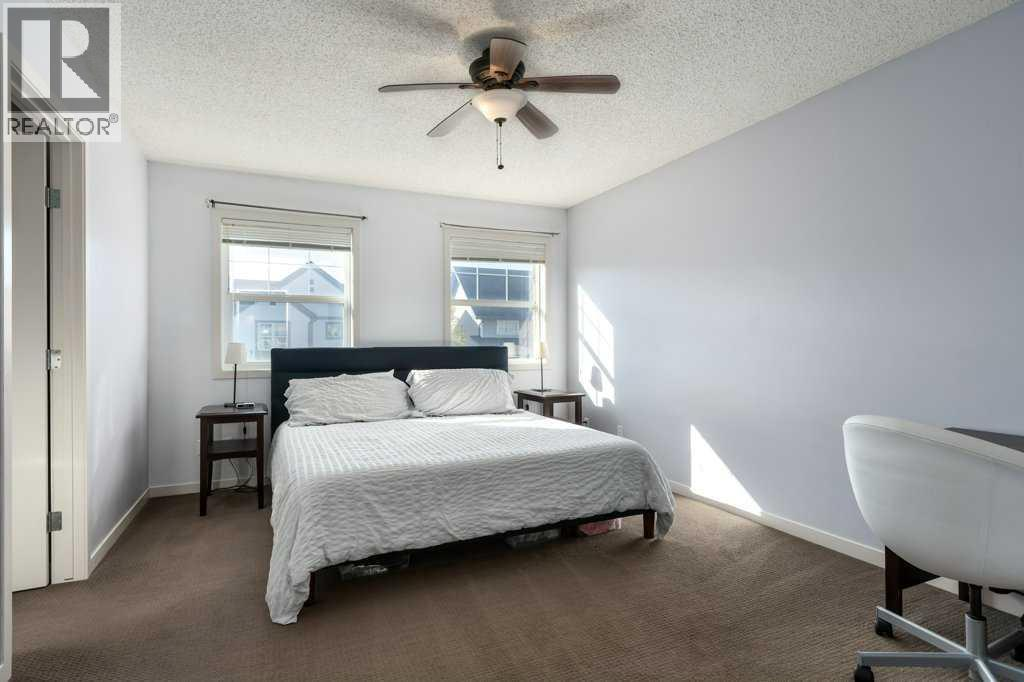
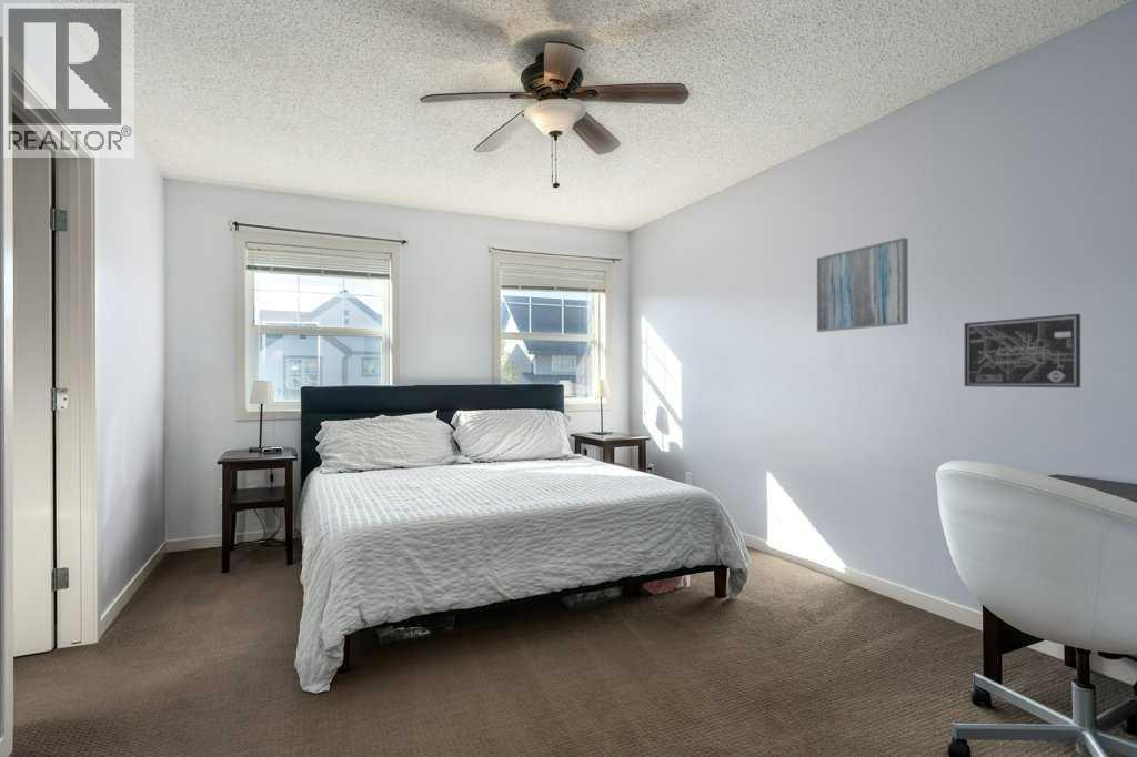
+ wall art (858, 289)
+ wall art (1017, 353)
